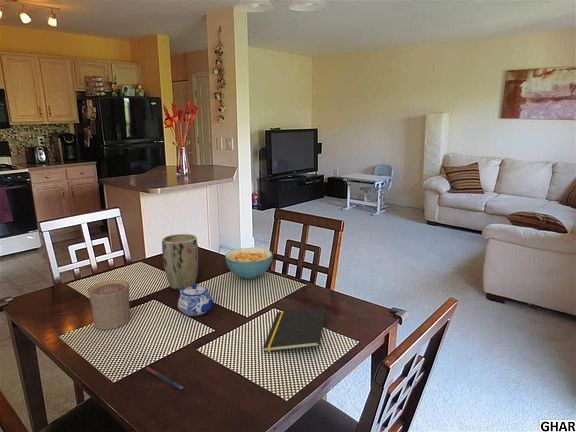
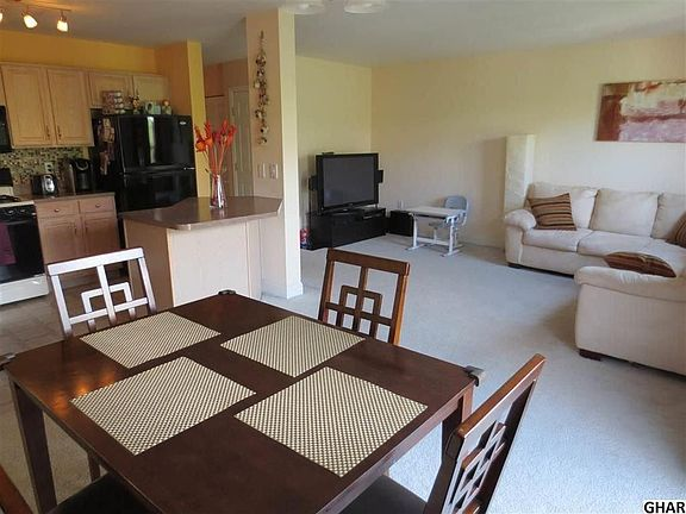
- pen (164, 377)
- plant pot (180, 261)
- cup (110, 304)
- teapot (196, 298)
- cereal bowl (249, 265)
- notepad (296, 327)
